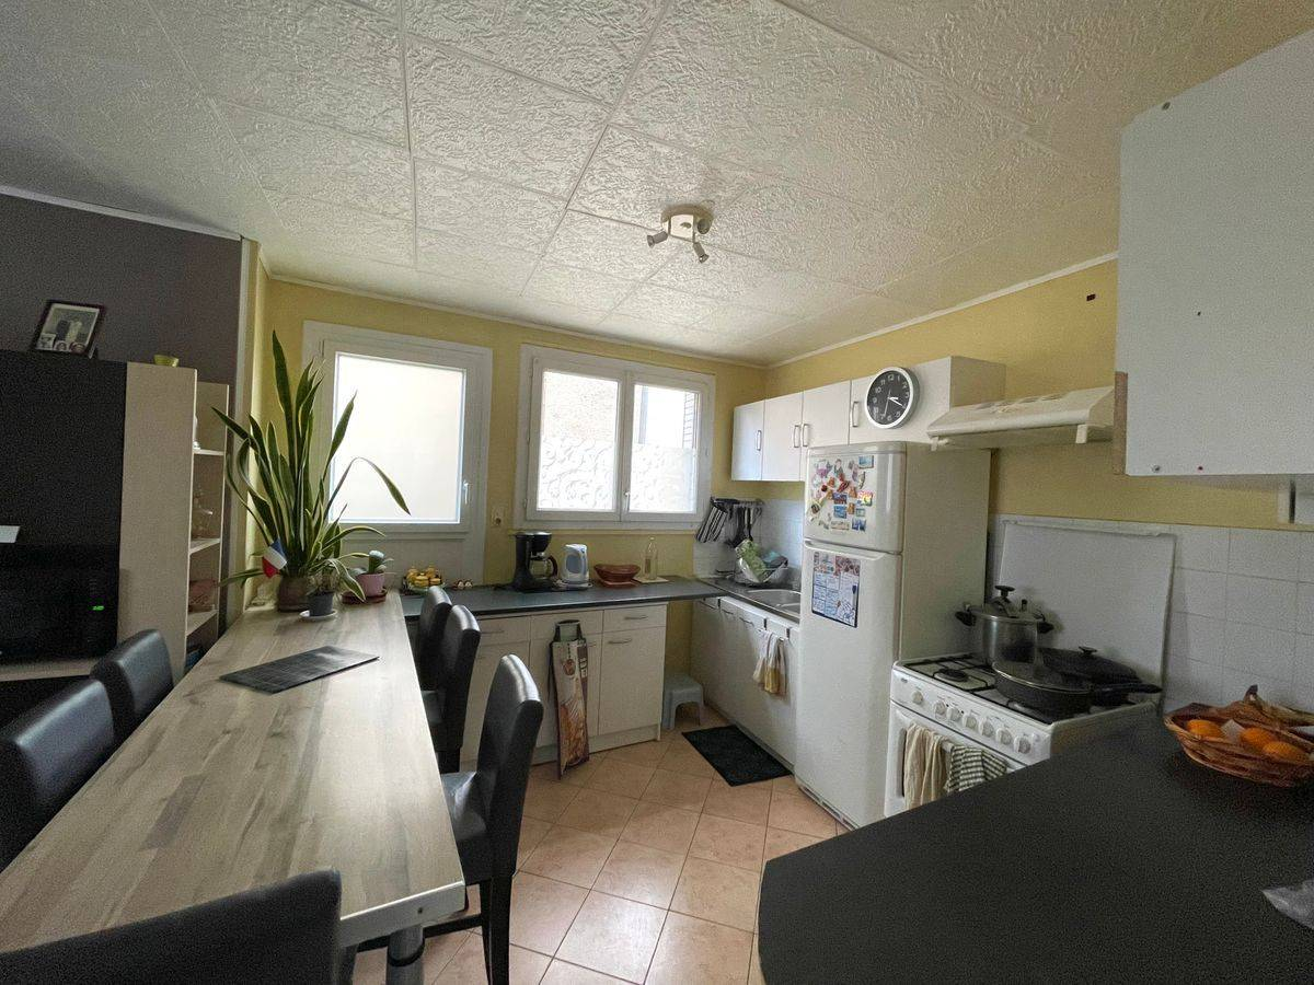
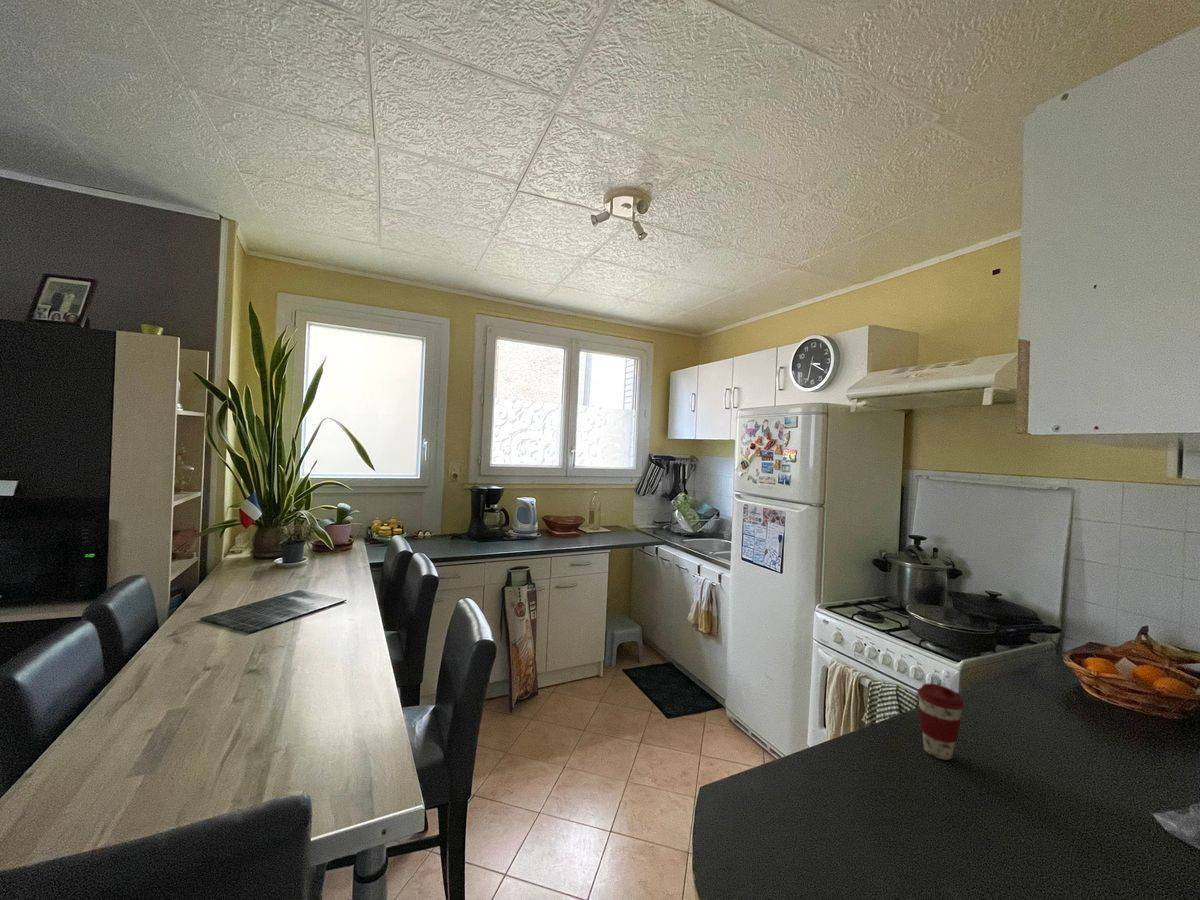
+ coffee cup (939, 721)
